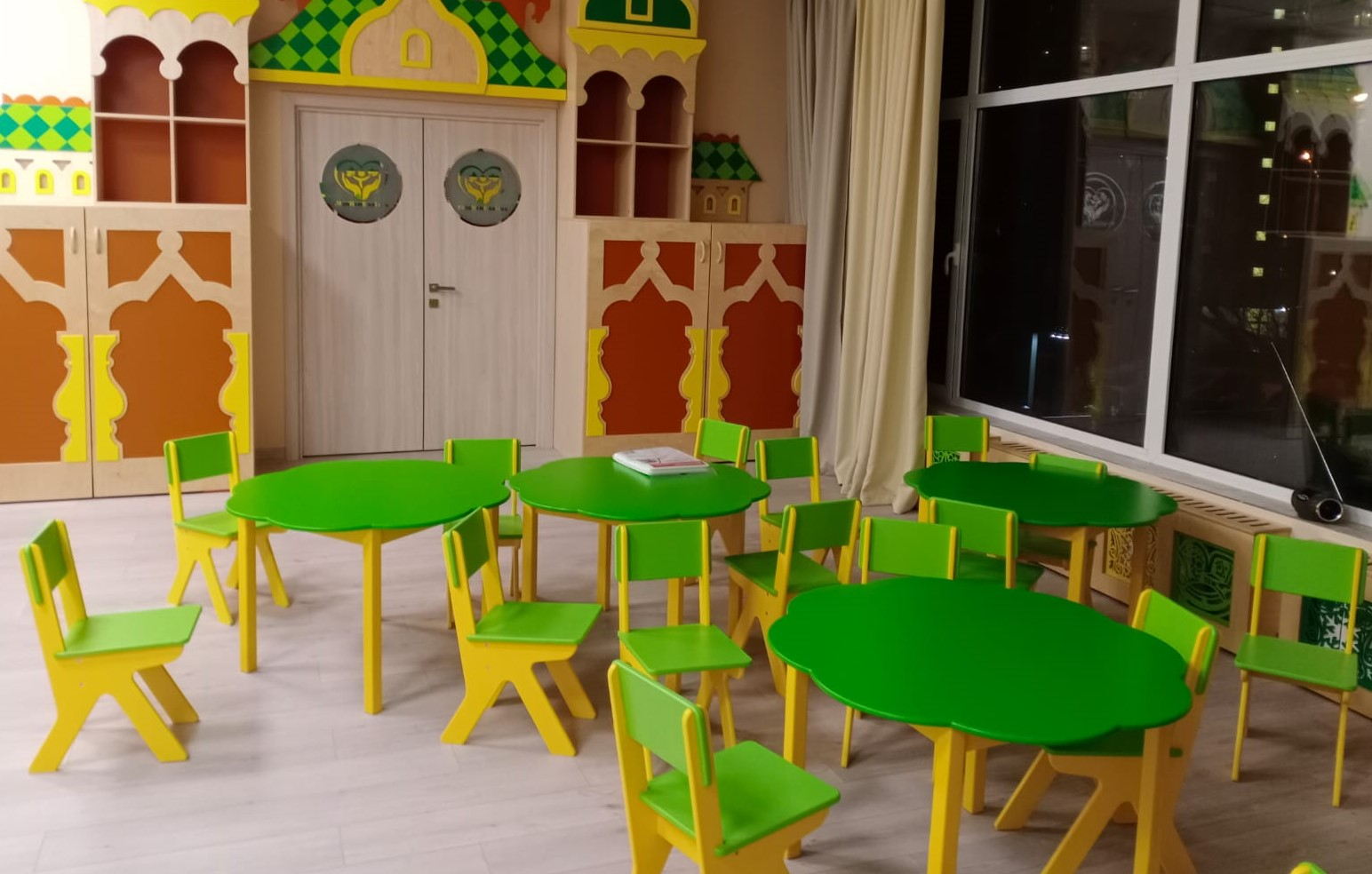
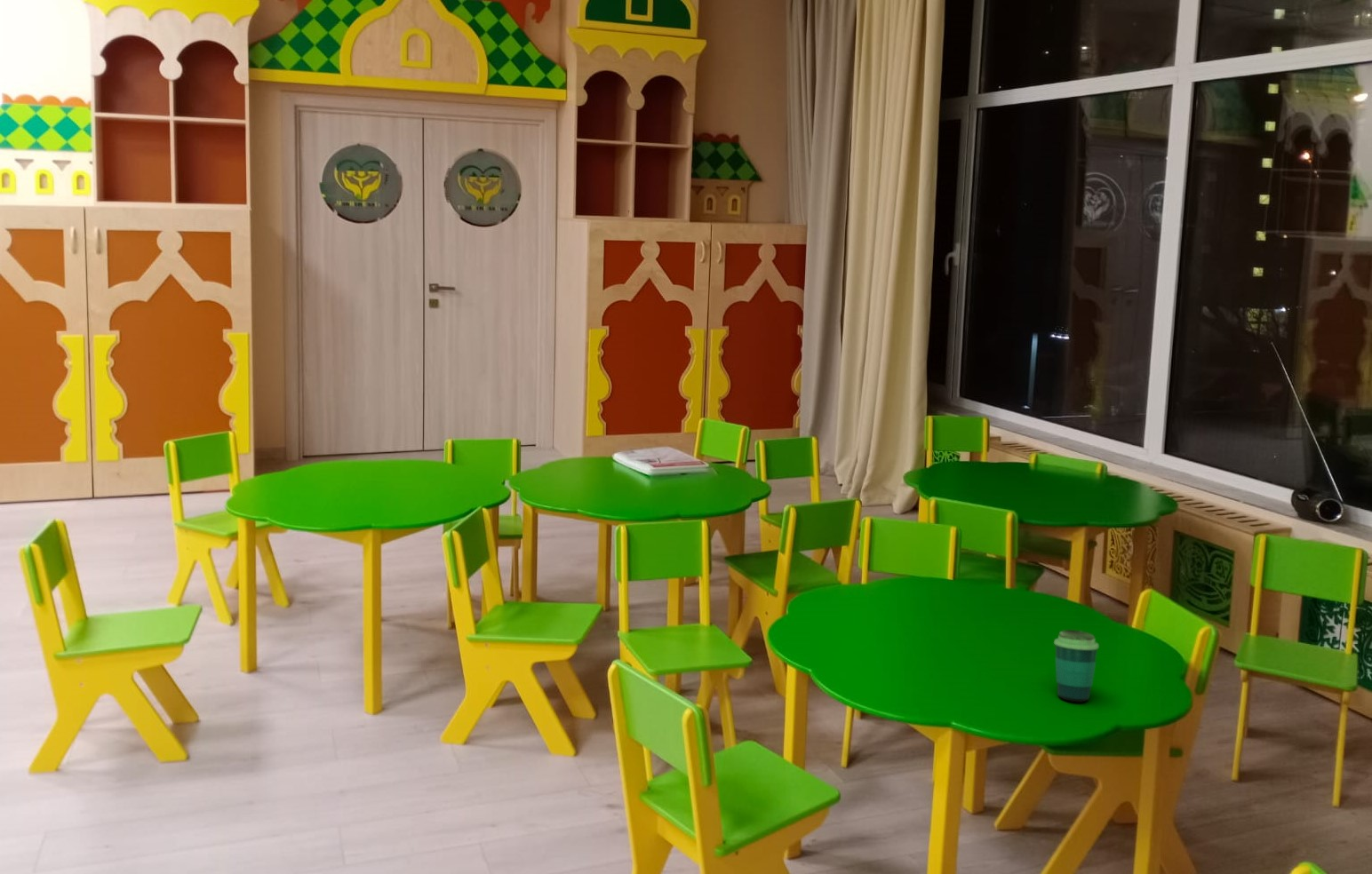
+ cup (1074, 665)
